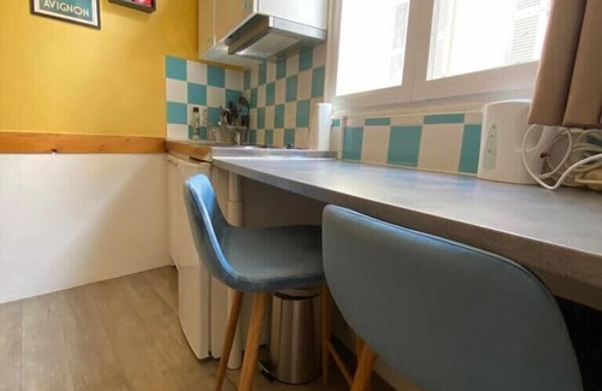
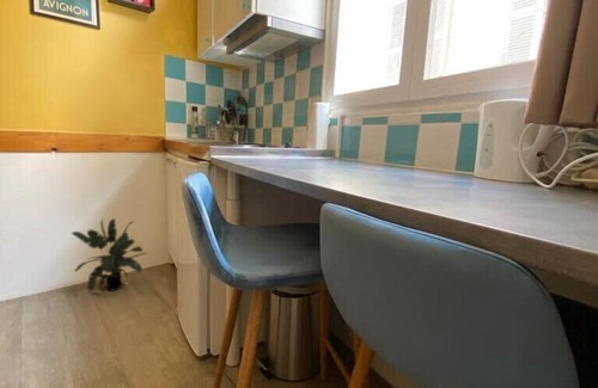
+ potted plant (112, 255)
